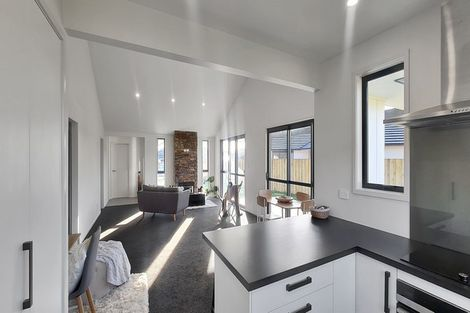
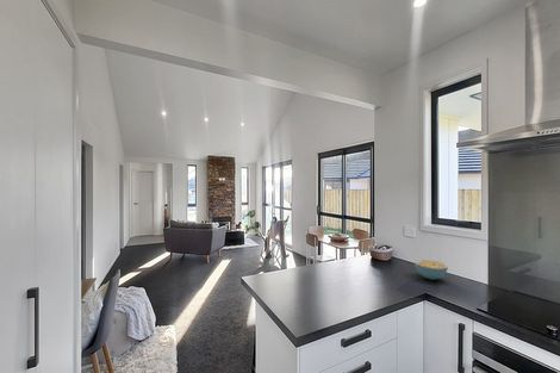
+ cereal bowl (430, 271)
